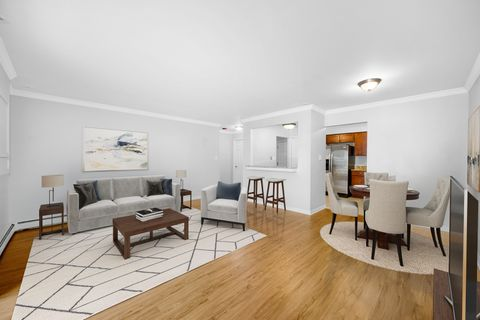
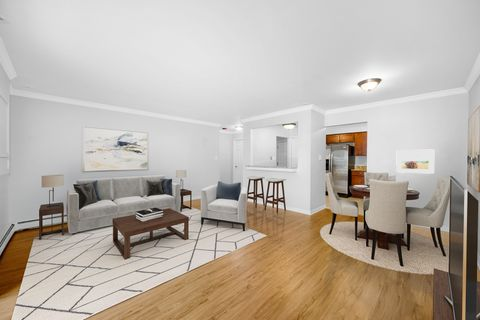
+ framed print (414, 161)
